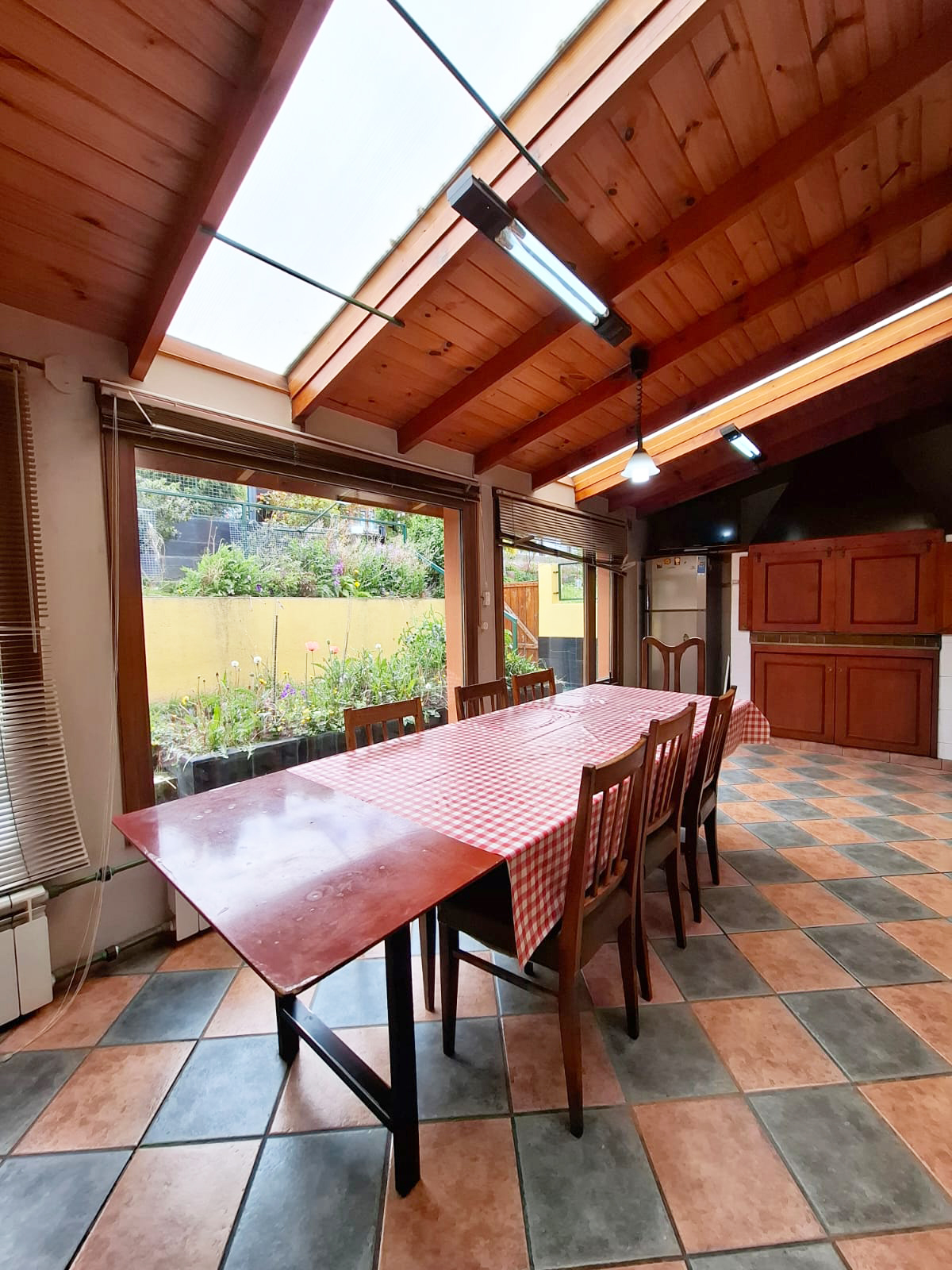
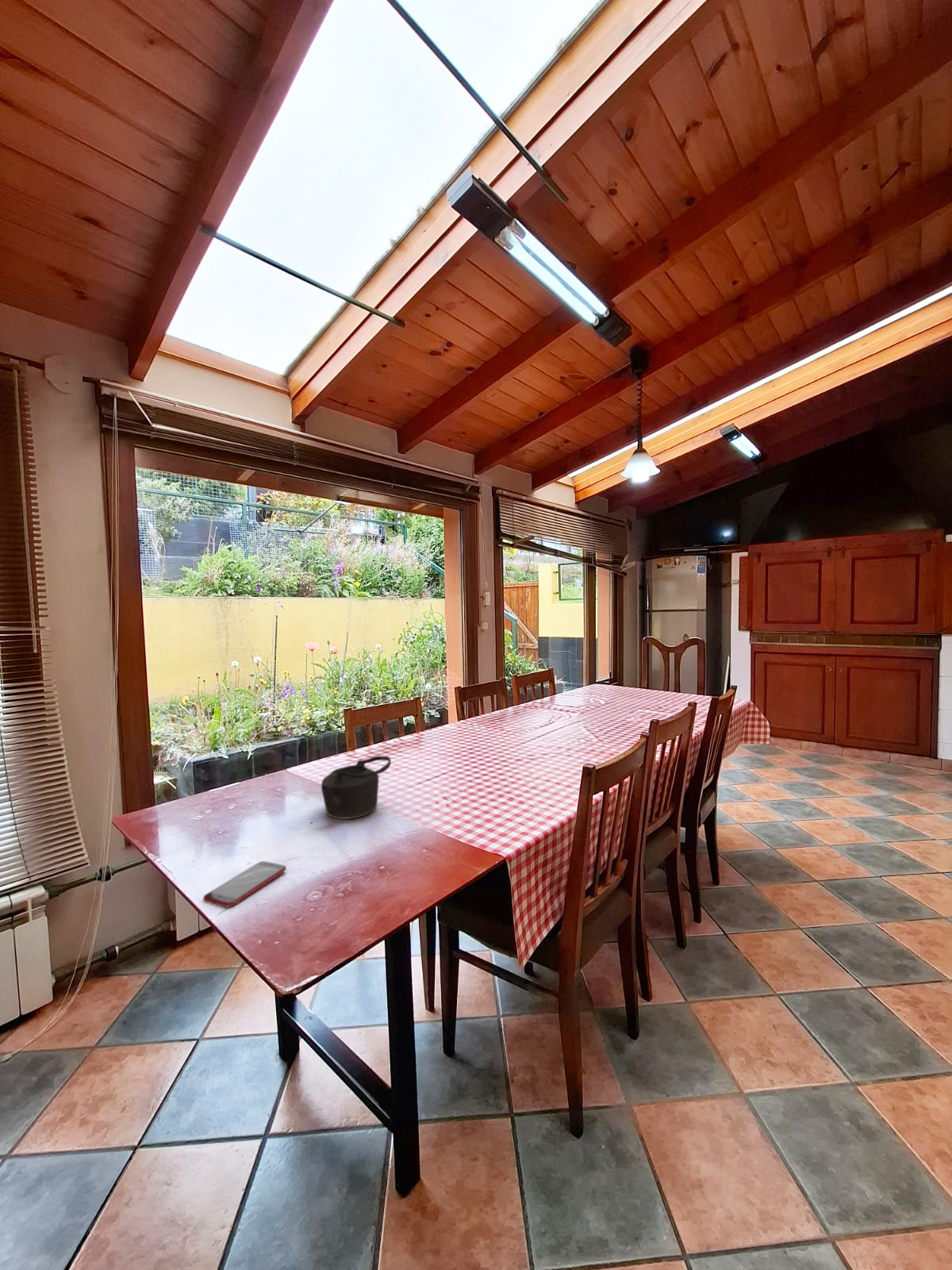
+ smartphone (247, 882)
+ teapot (351, 788)
